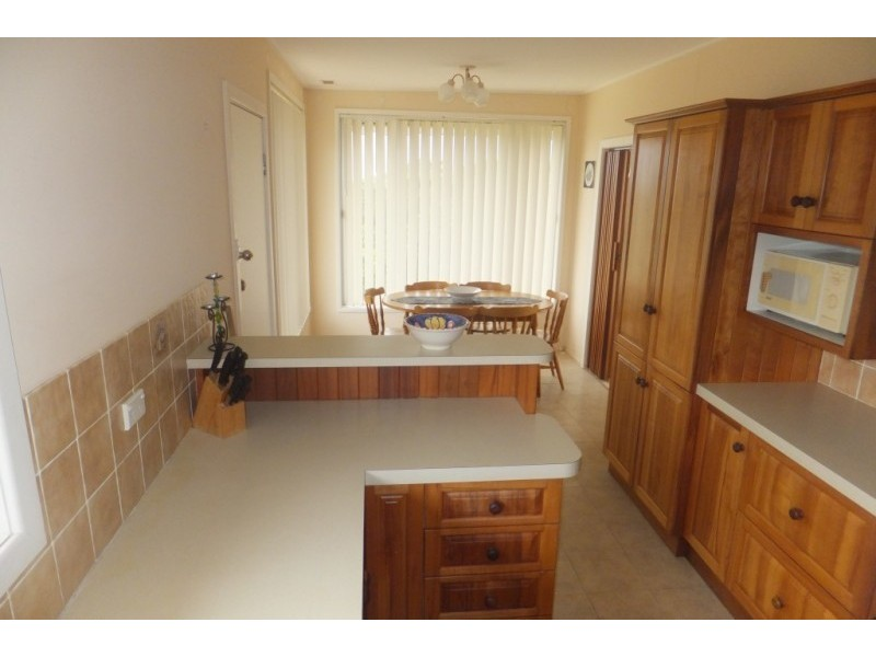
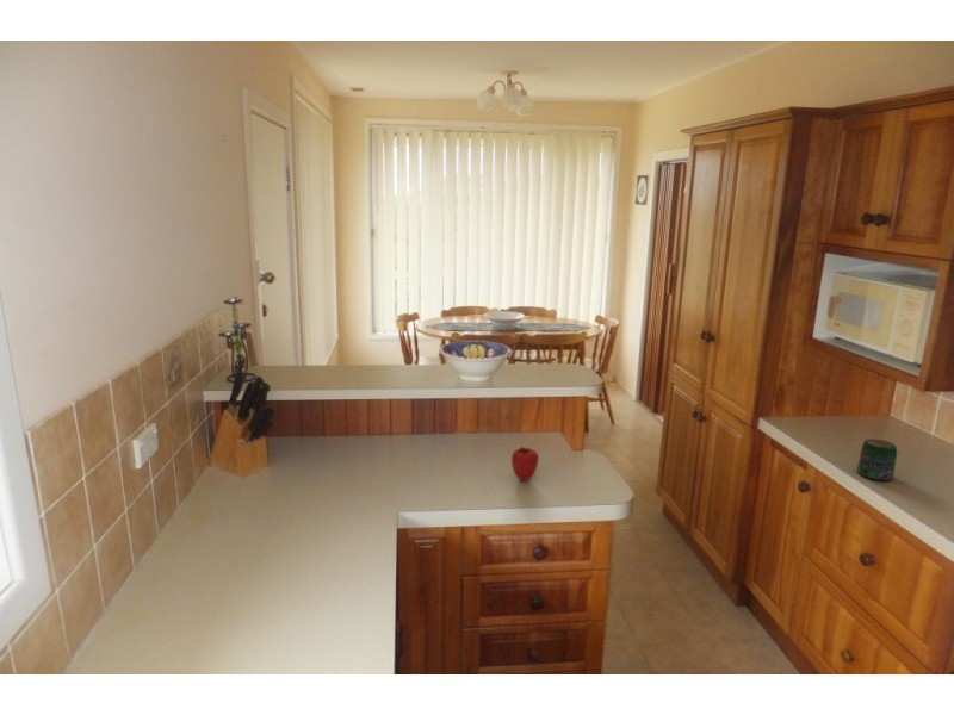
+ jar (876, 459)
+ apple (525, 462)
